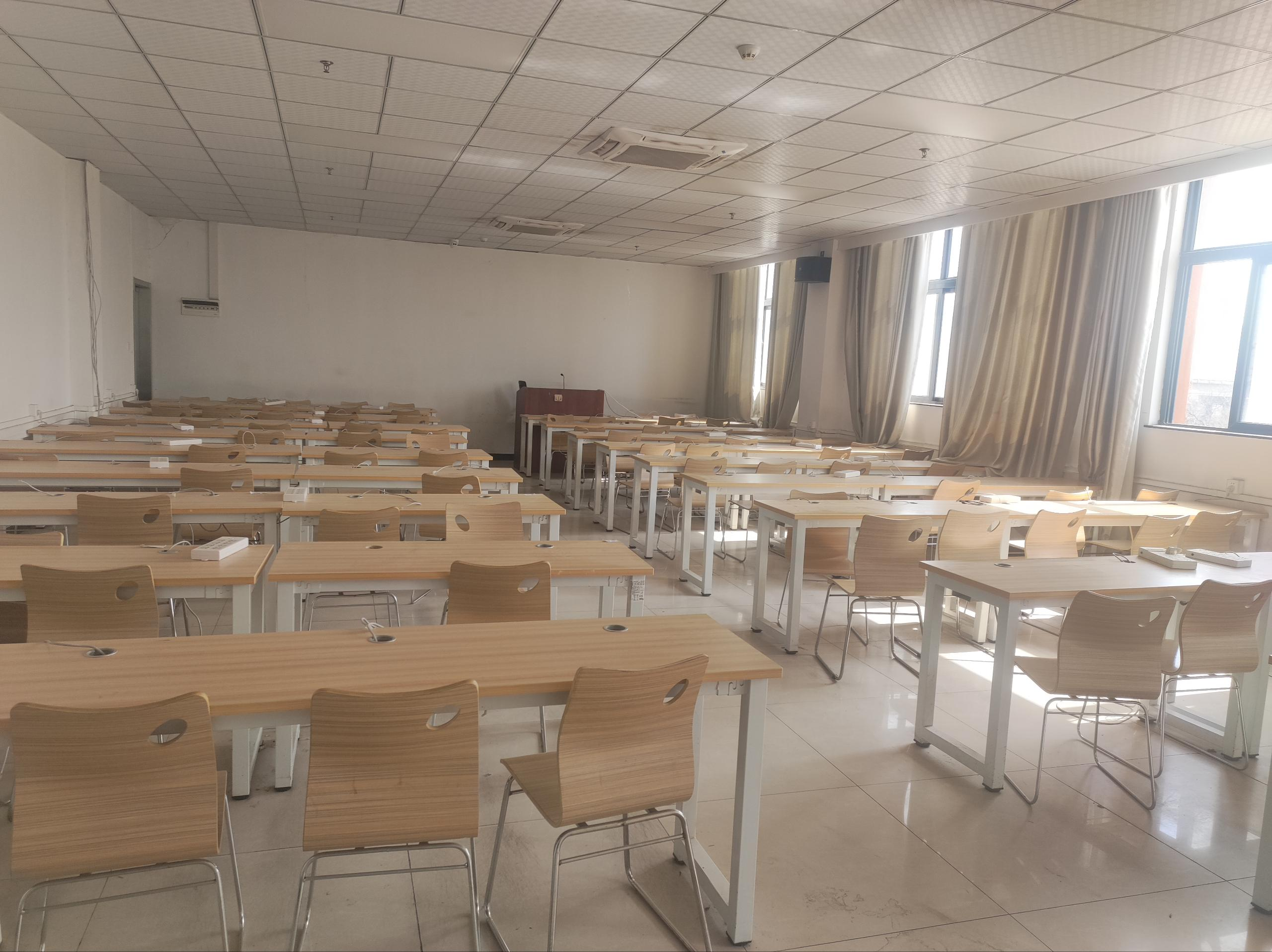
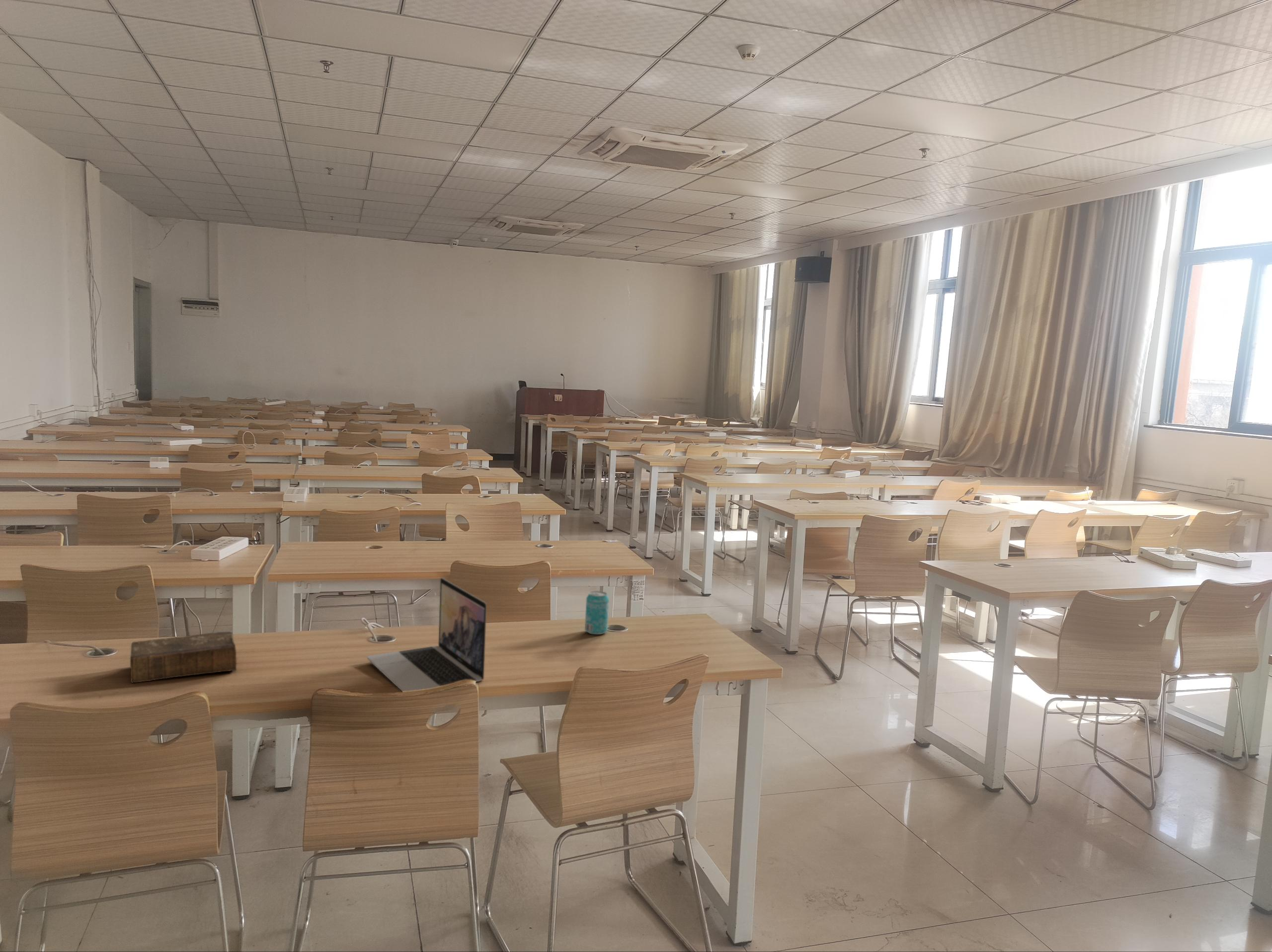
+ book (184, 656)
+ laptop (439, 632)
+ beverage can (597, 613)
